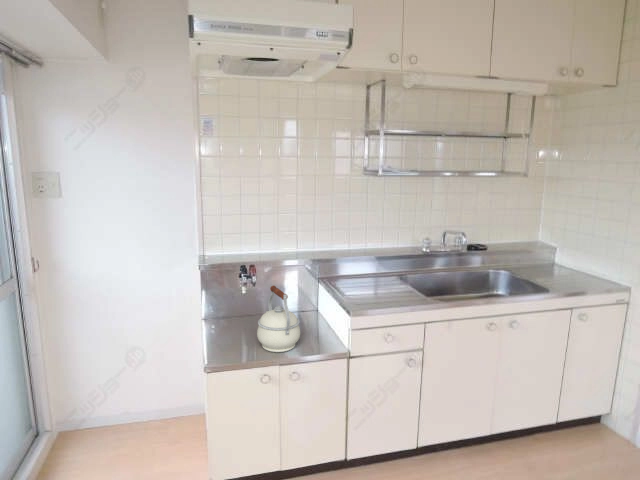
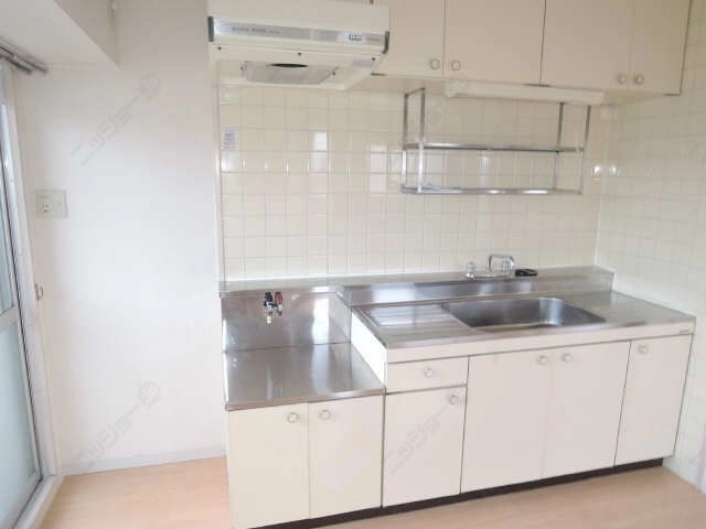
- kettle (277, 316)
